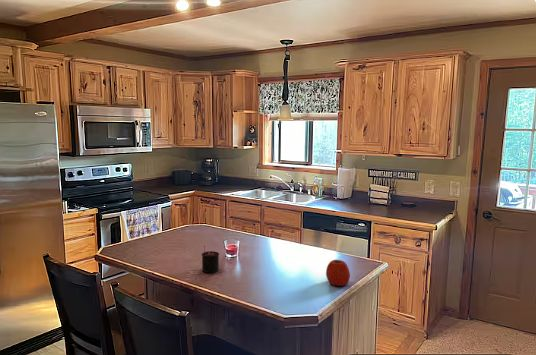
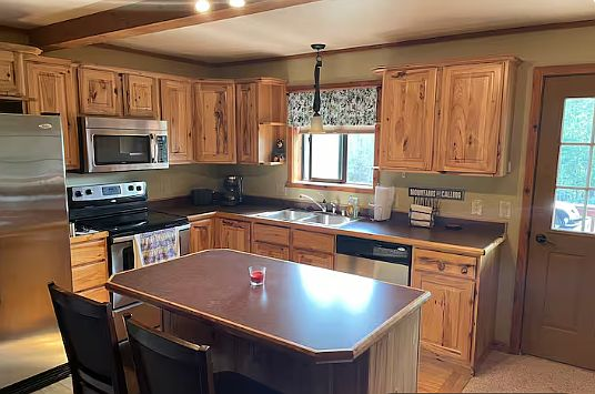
- candle (210, 258)
- apple (337, 271)
